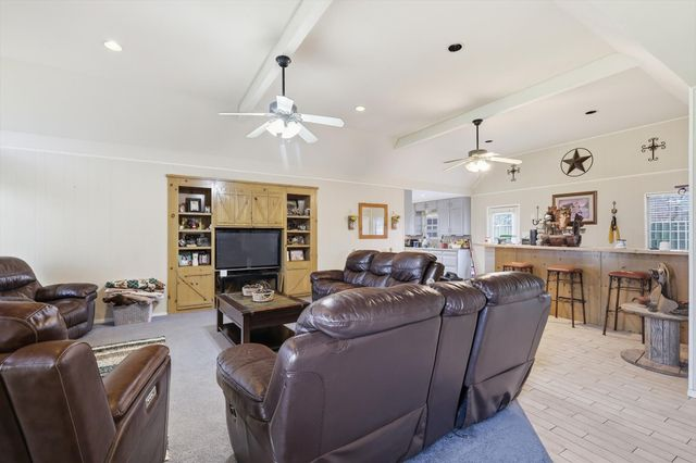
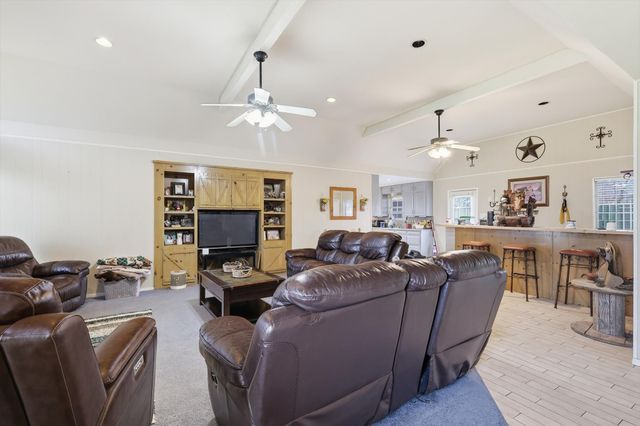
+ wastebasket (177, 279)
